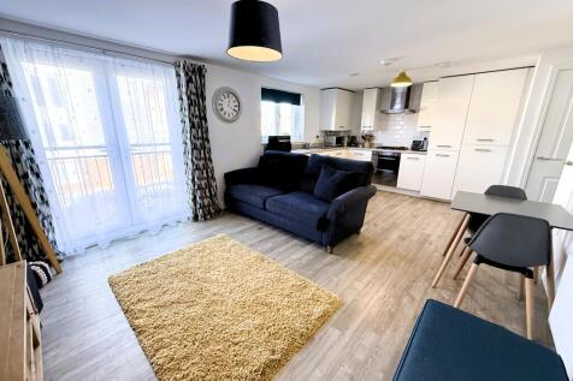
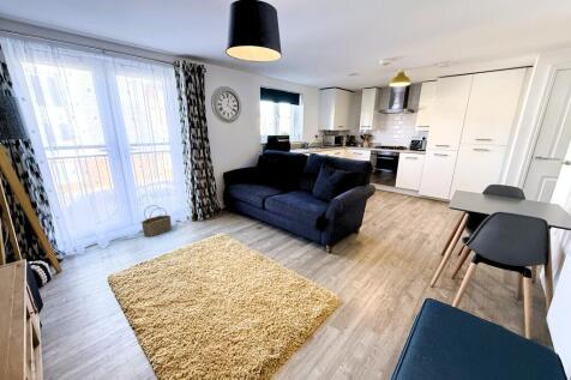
+ wicker basket (156, 219)
